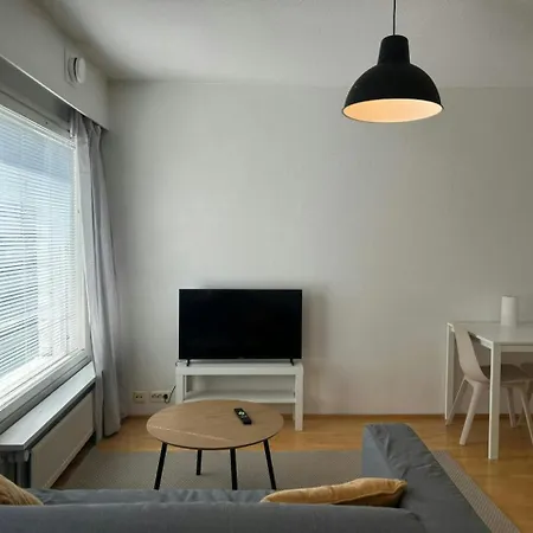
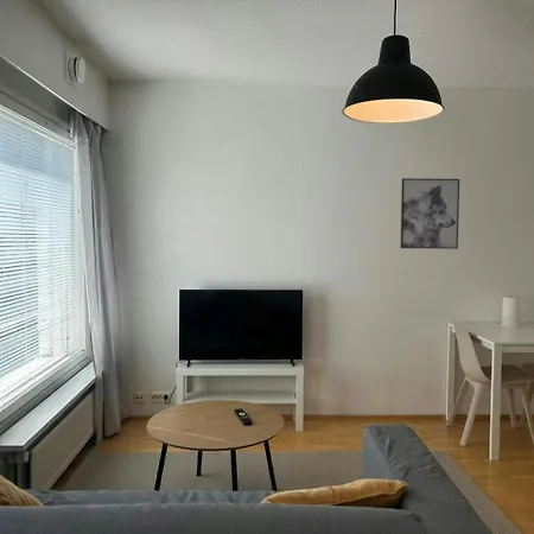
+ wall art (430, 214)
